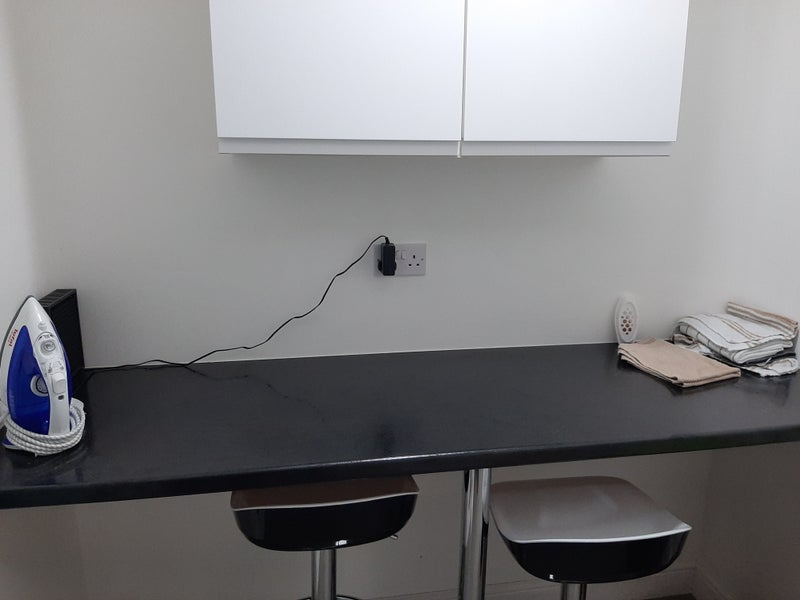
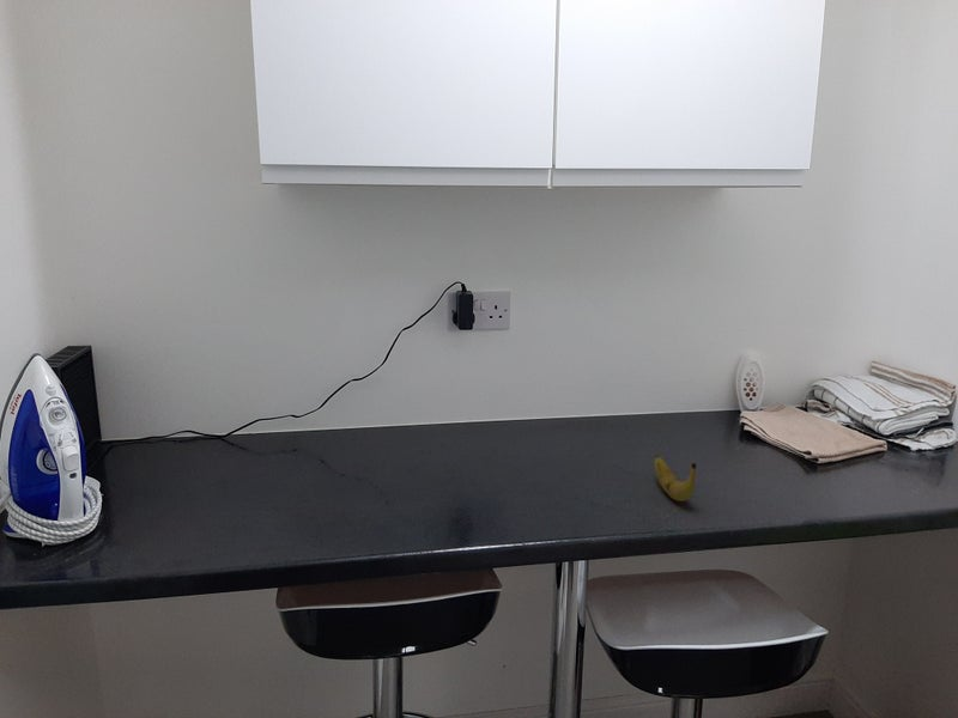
+ banana (672, 473)
